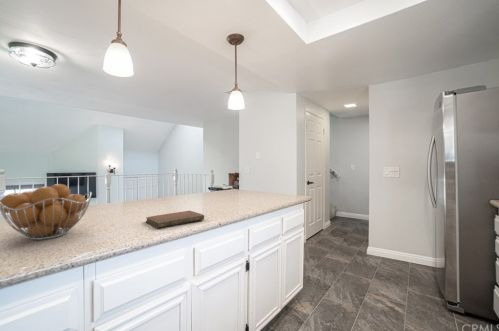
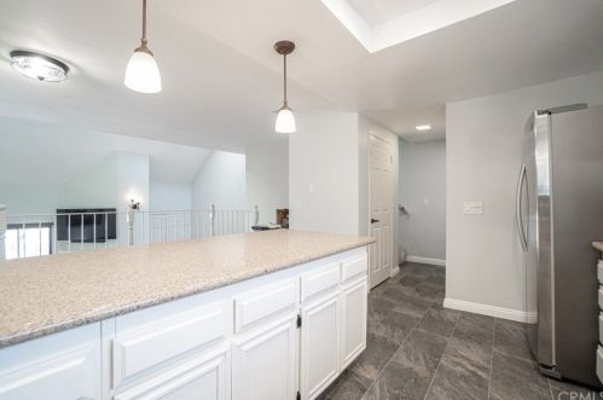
- fruit basket (49, 210)
- notebook (175, 218)
